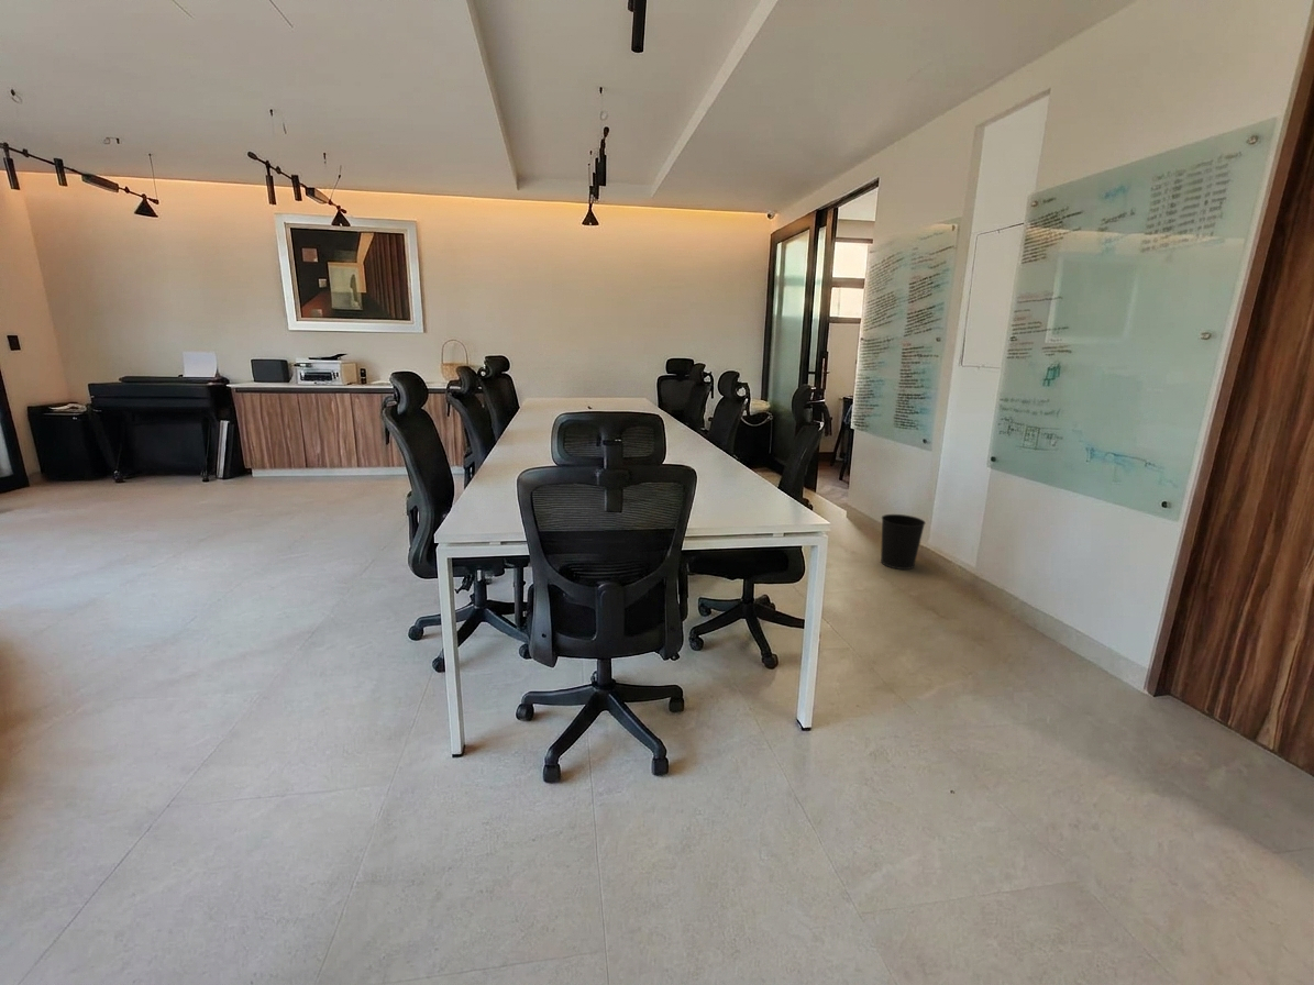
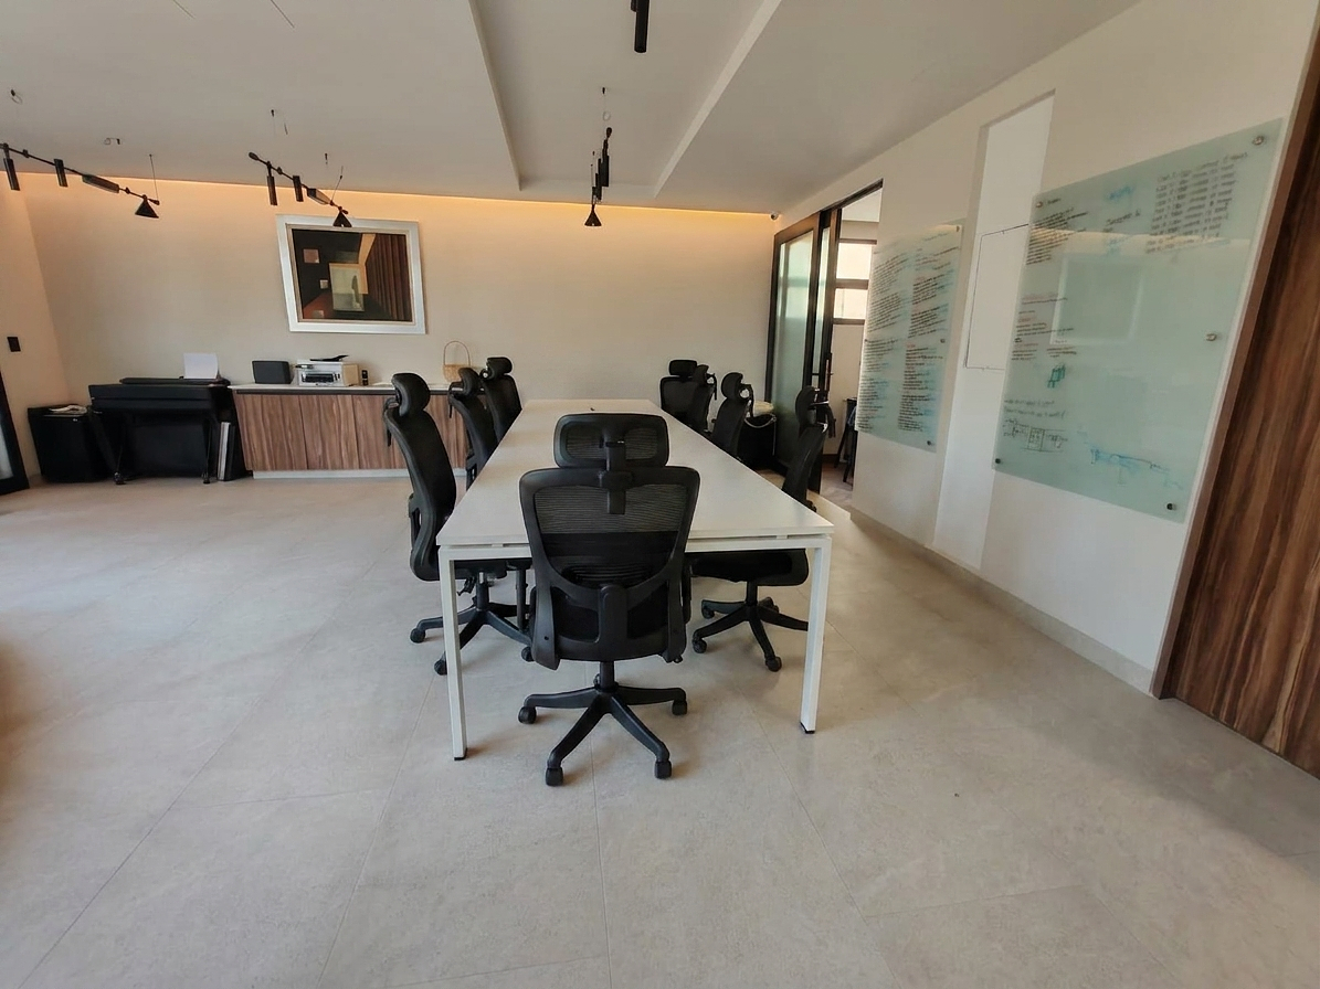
- wastebasket (899, 542)
